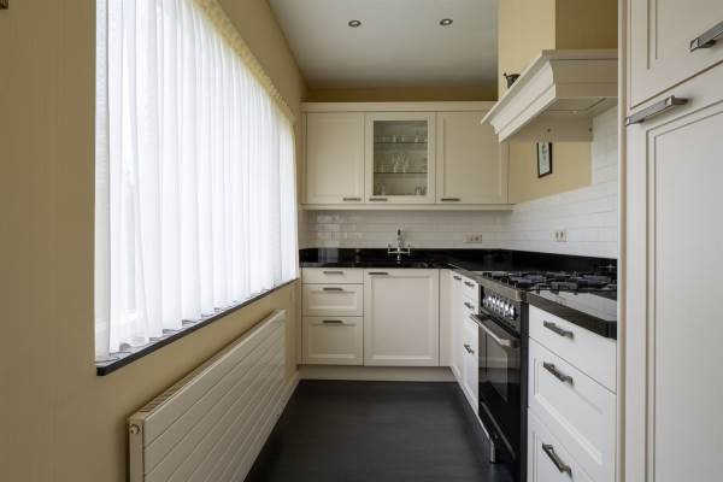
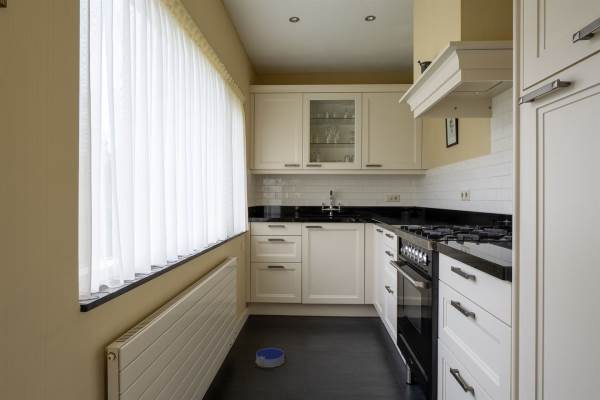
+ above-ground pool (268, 357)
